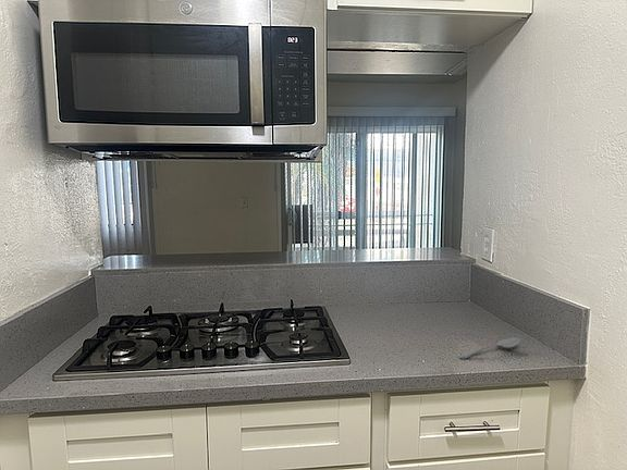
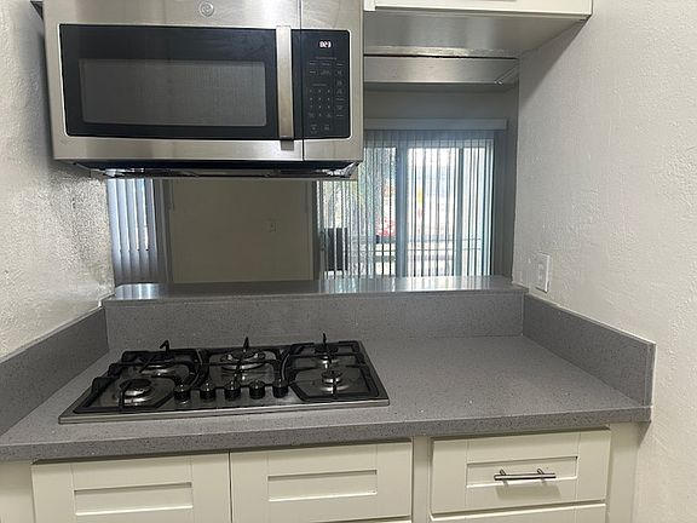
- spoon (490, 346)
